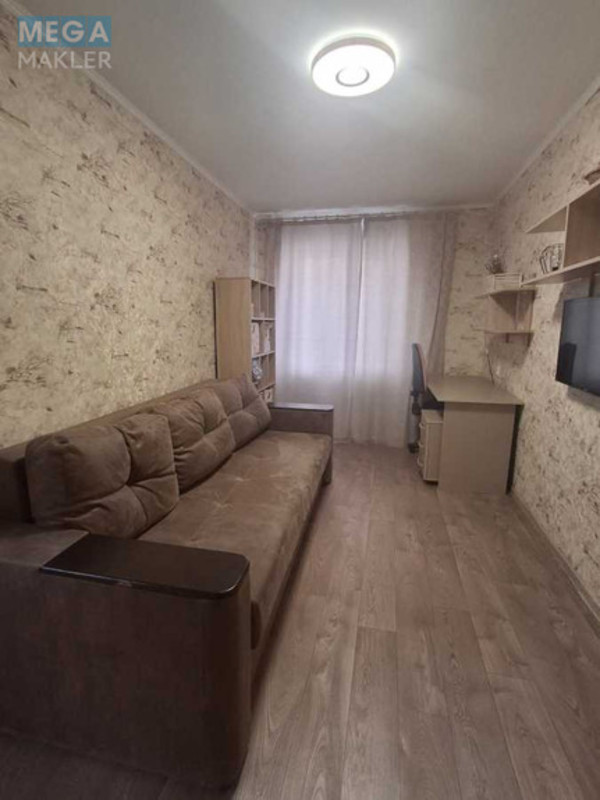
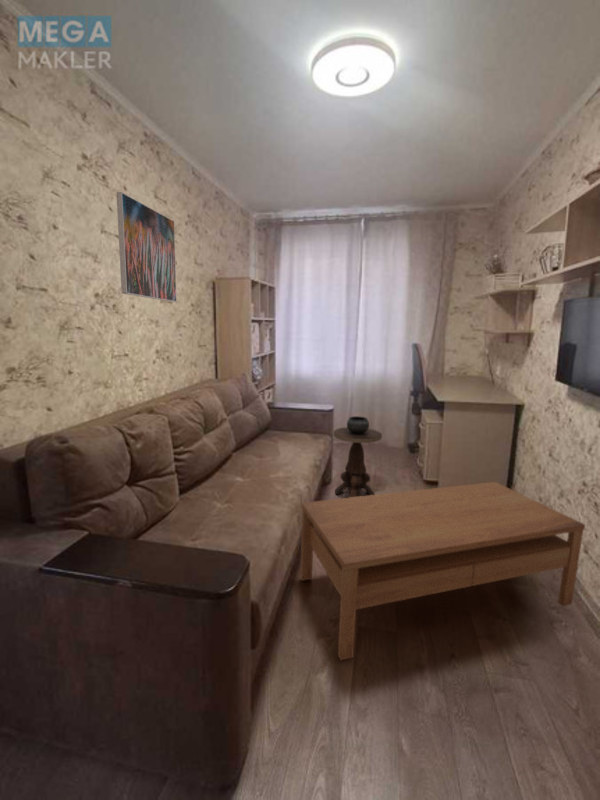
+ side table (356, 456)
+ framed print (150, 254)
+ coffee table (433, 552)
